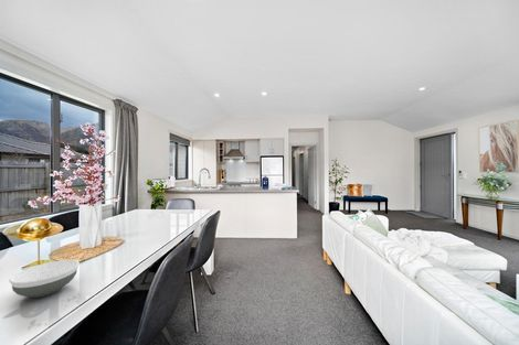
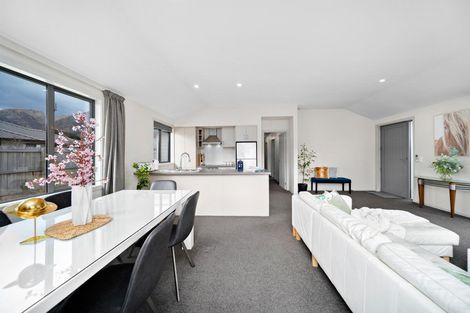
- bowl (46, 280)
